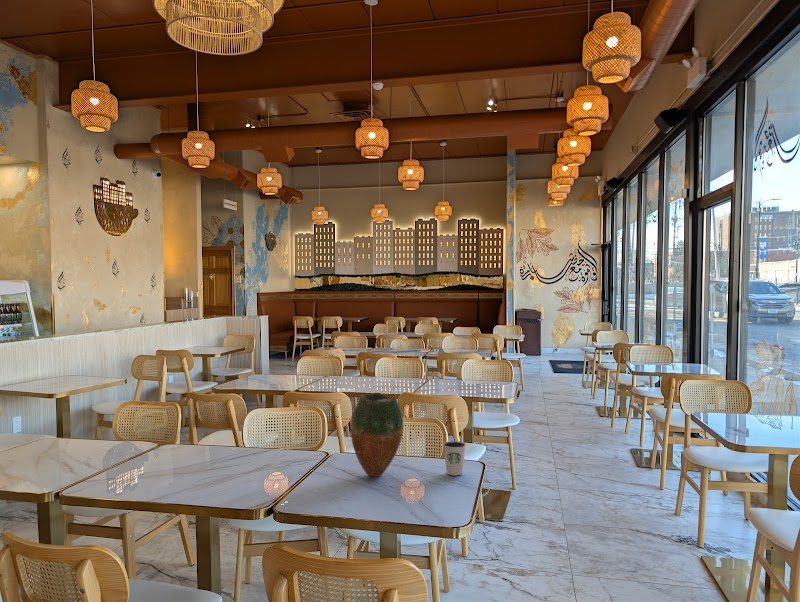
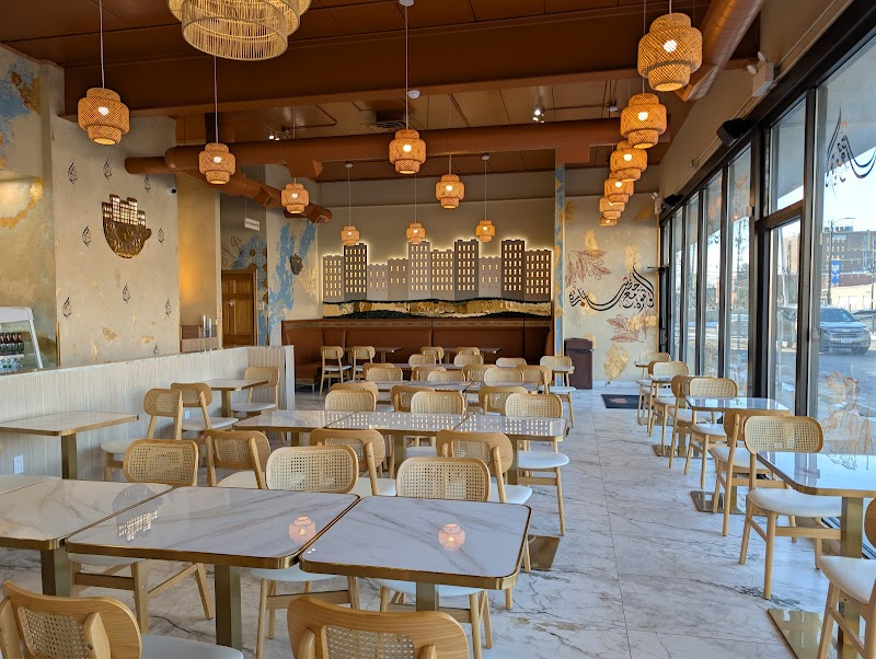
- dixie cup (454, 458)
- vase (377, 435)
